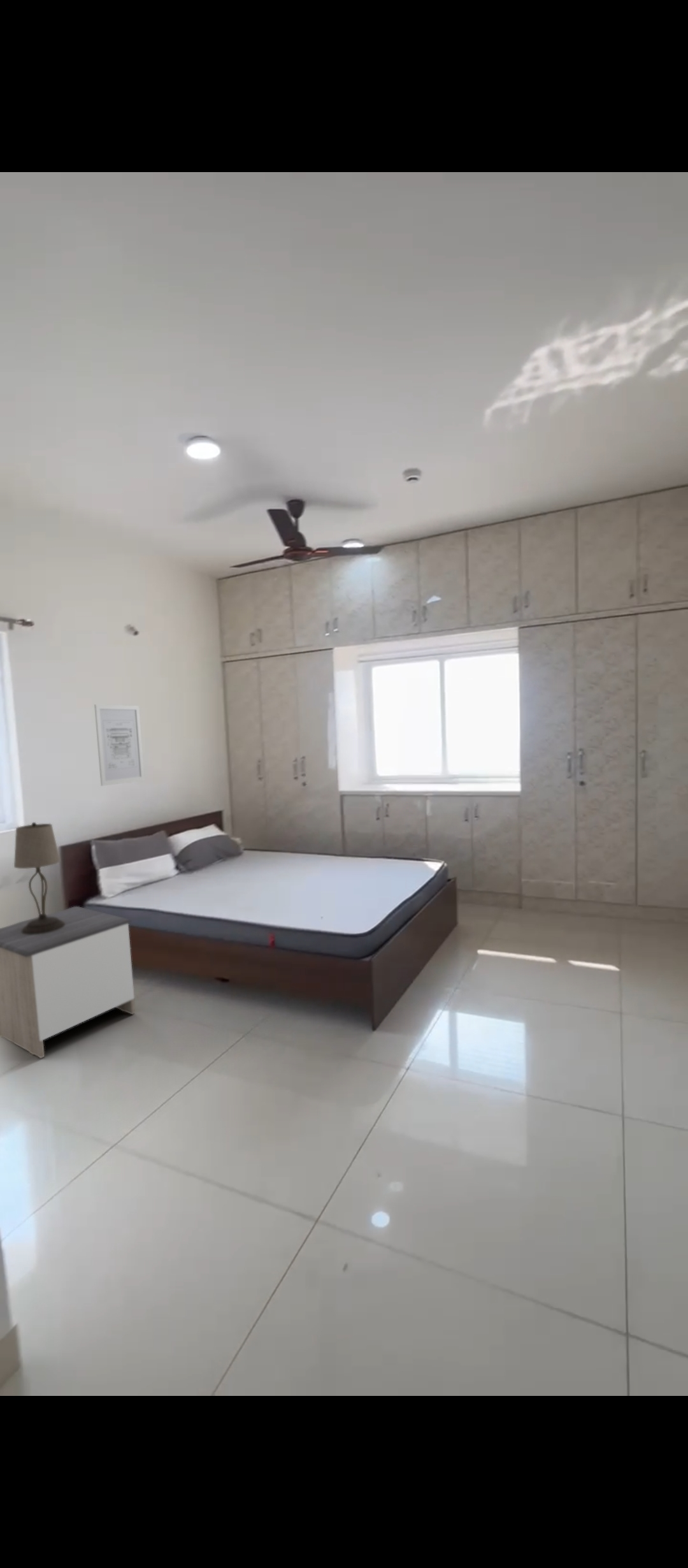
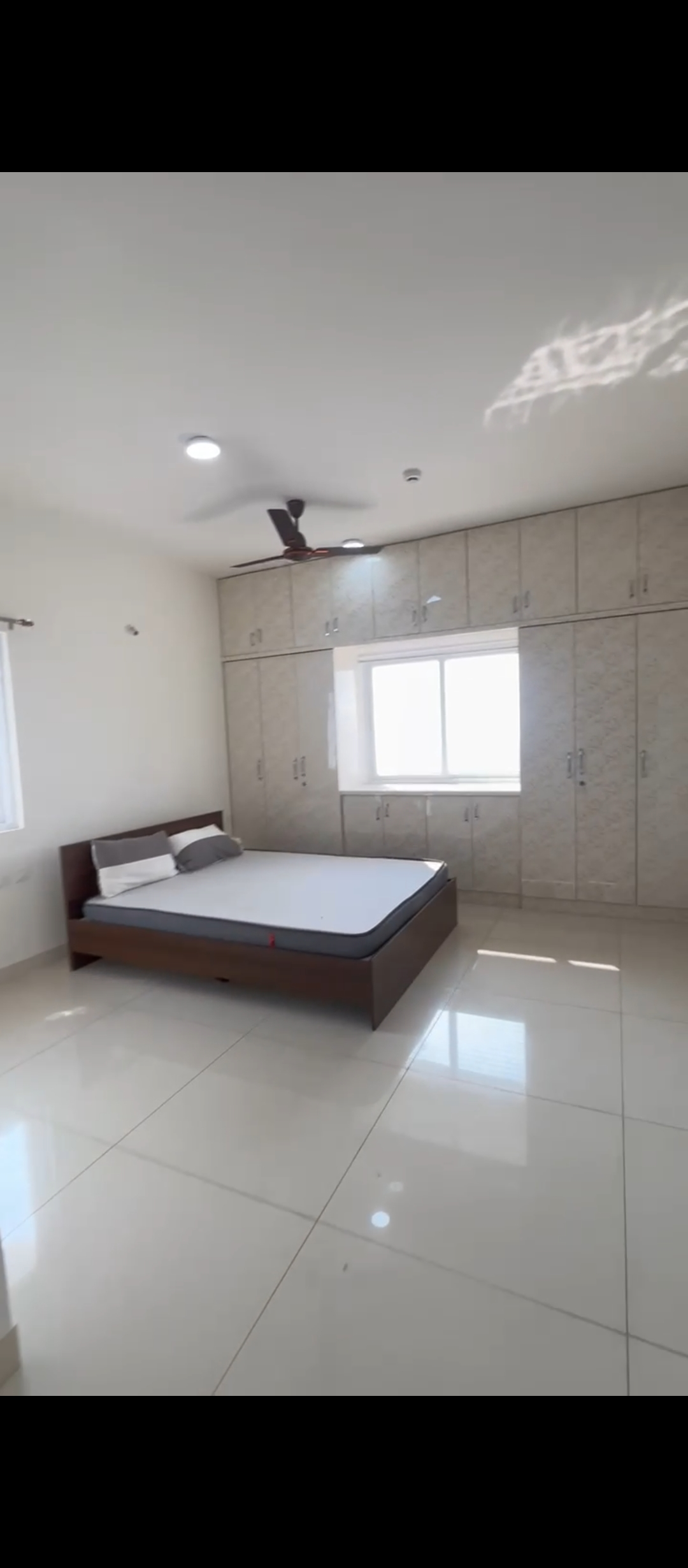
- nightstand (59, 974)
- table lamp (39, 875)
- wall art (120, 744)
